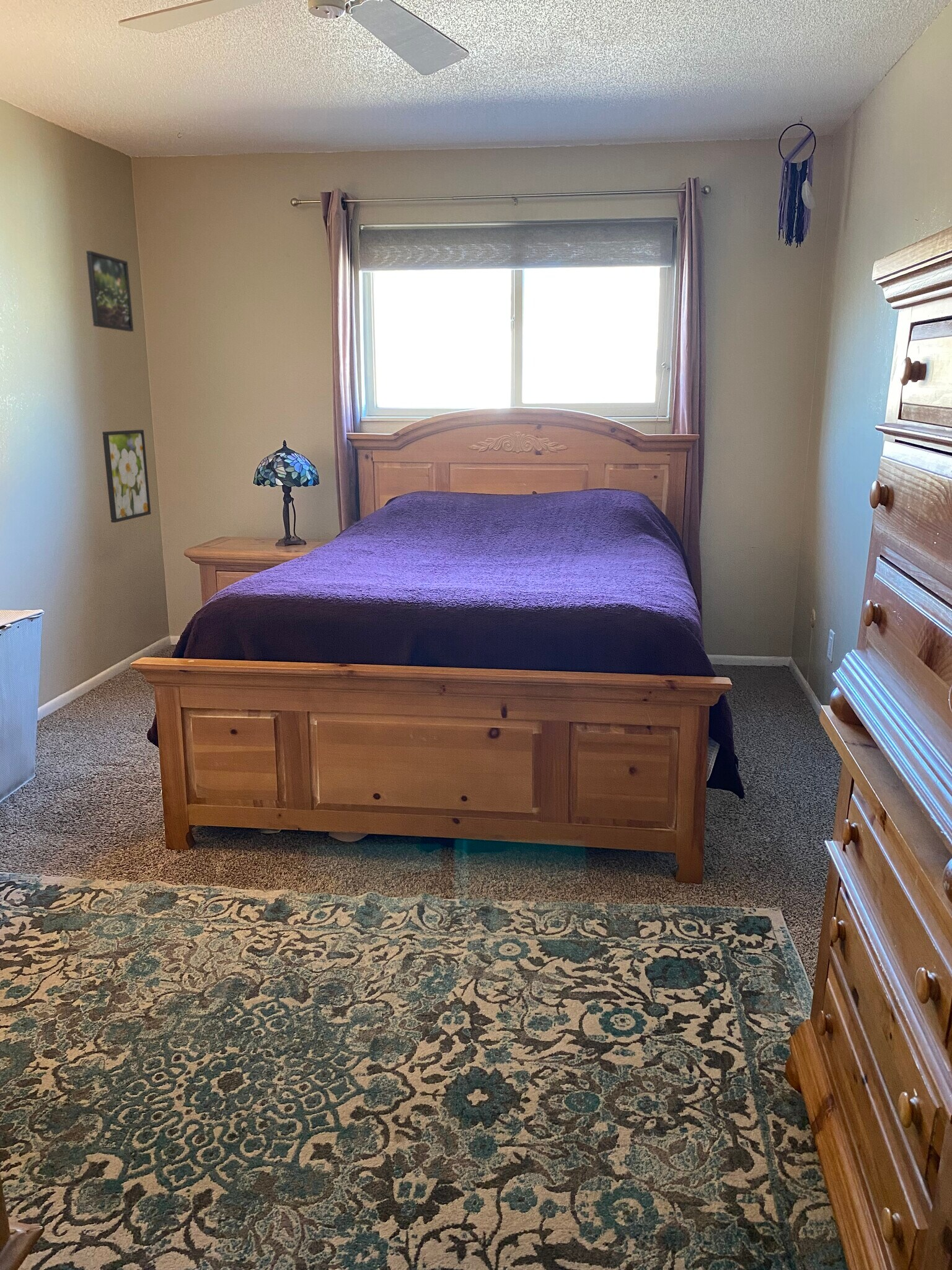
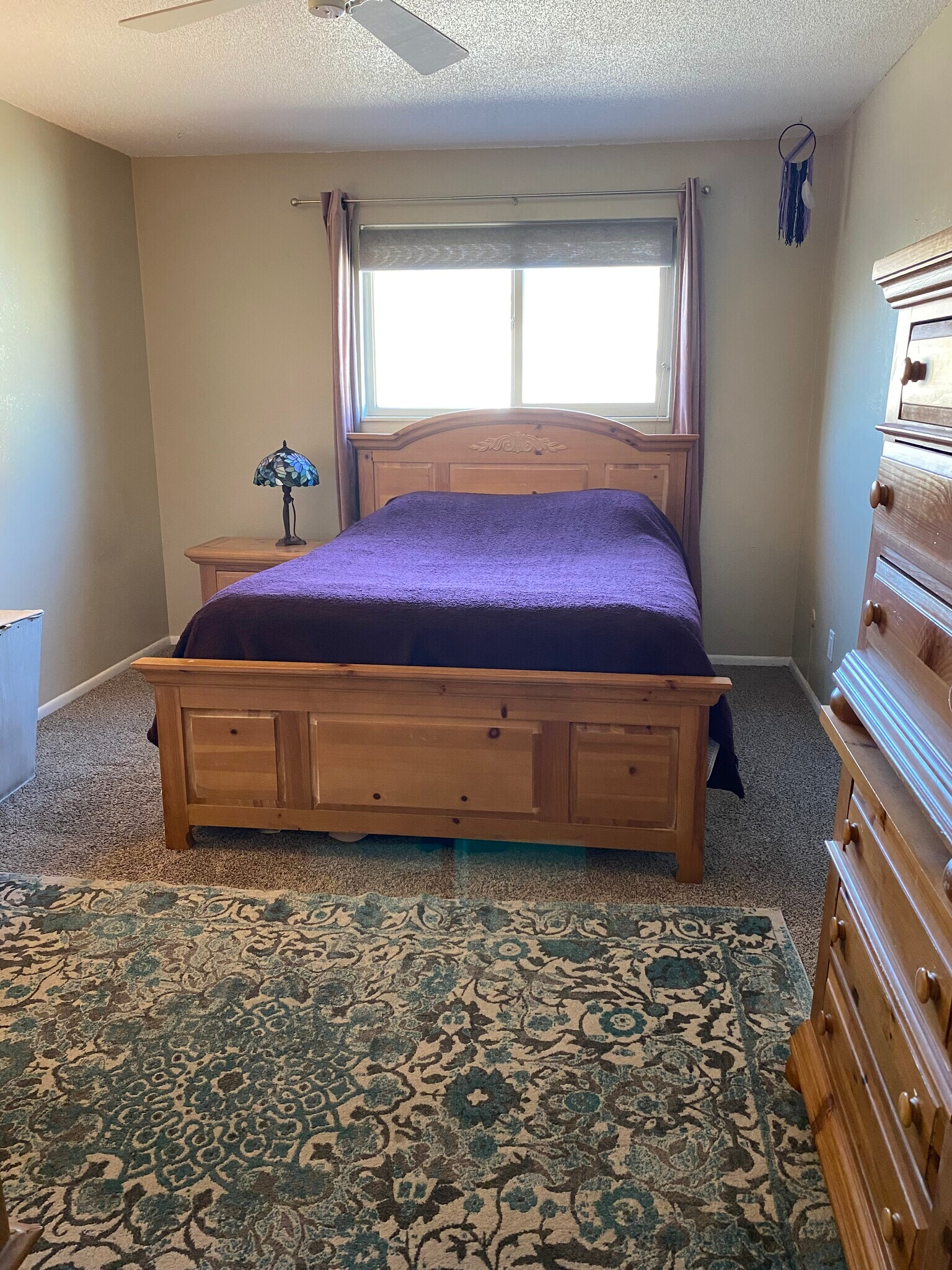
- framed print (128, 474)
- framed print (111, 293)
